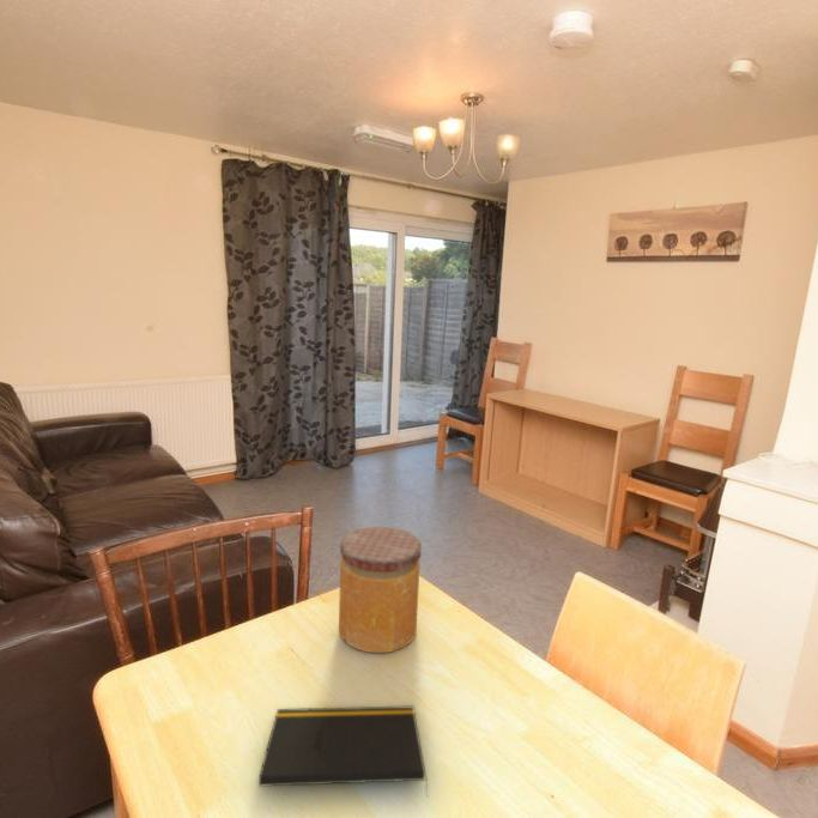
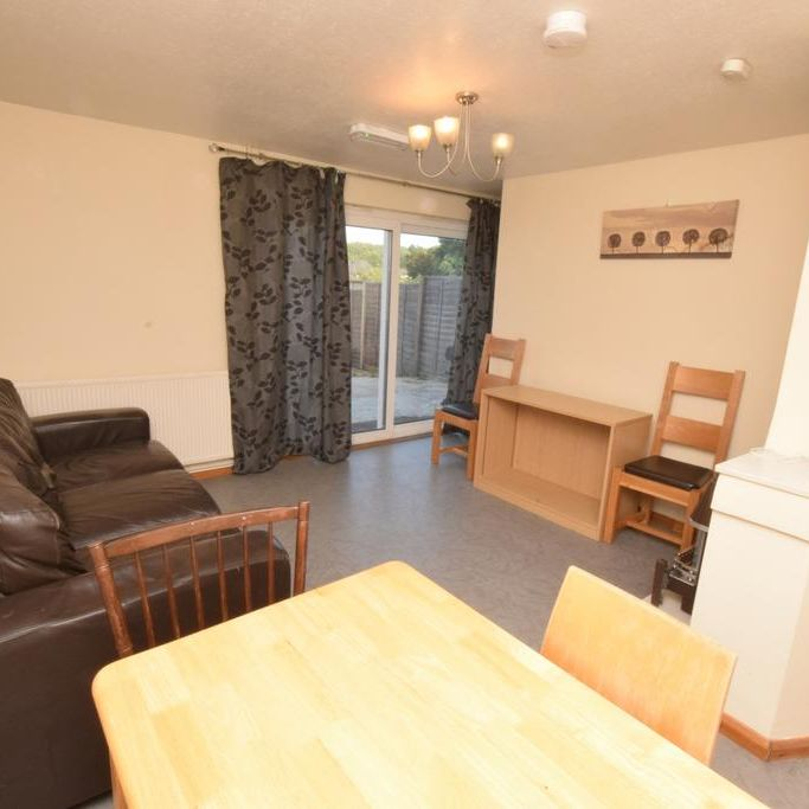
- jar (378, 586)
- notepad (344, 741)
